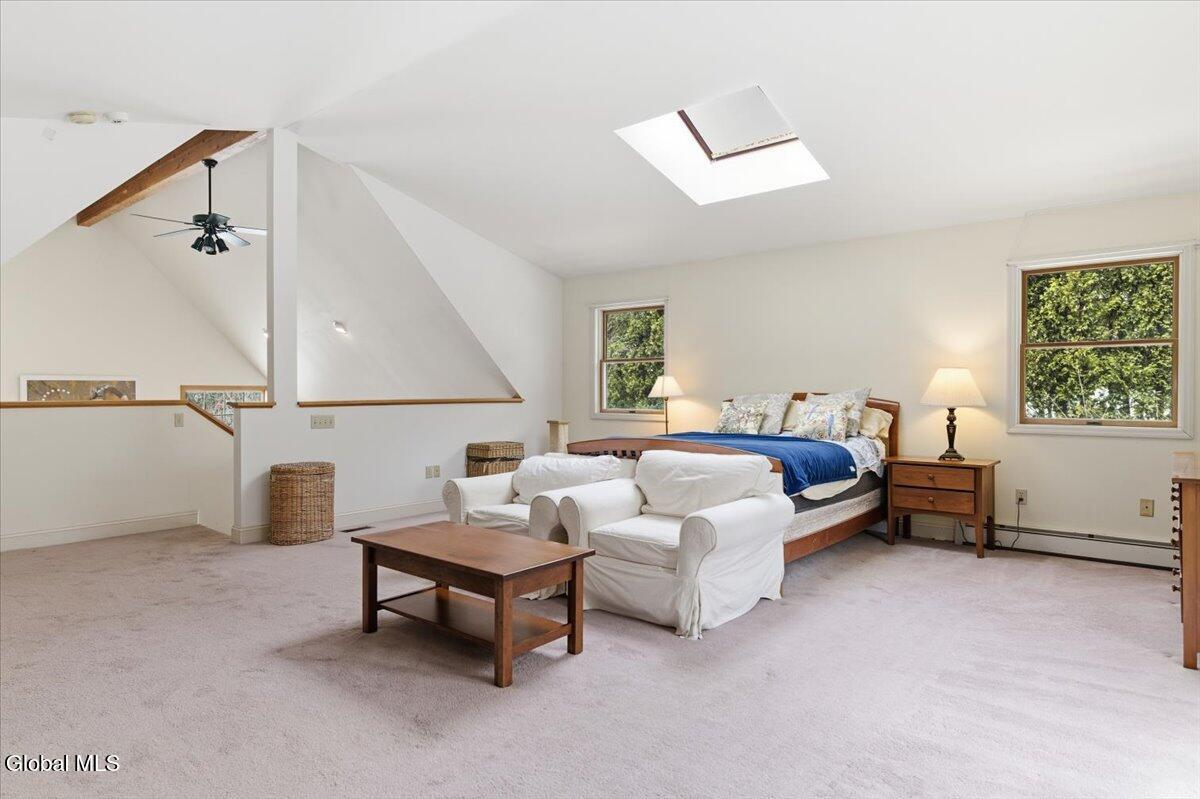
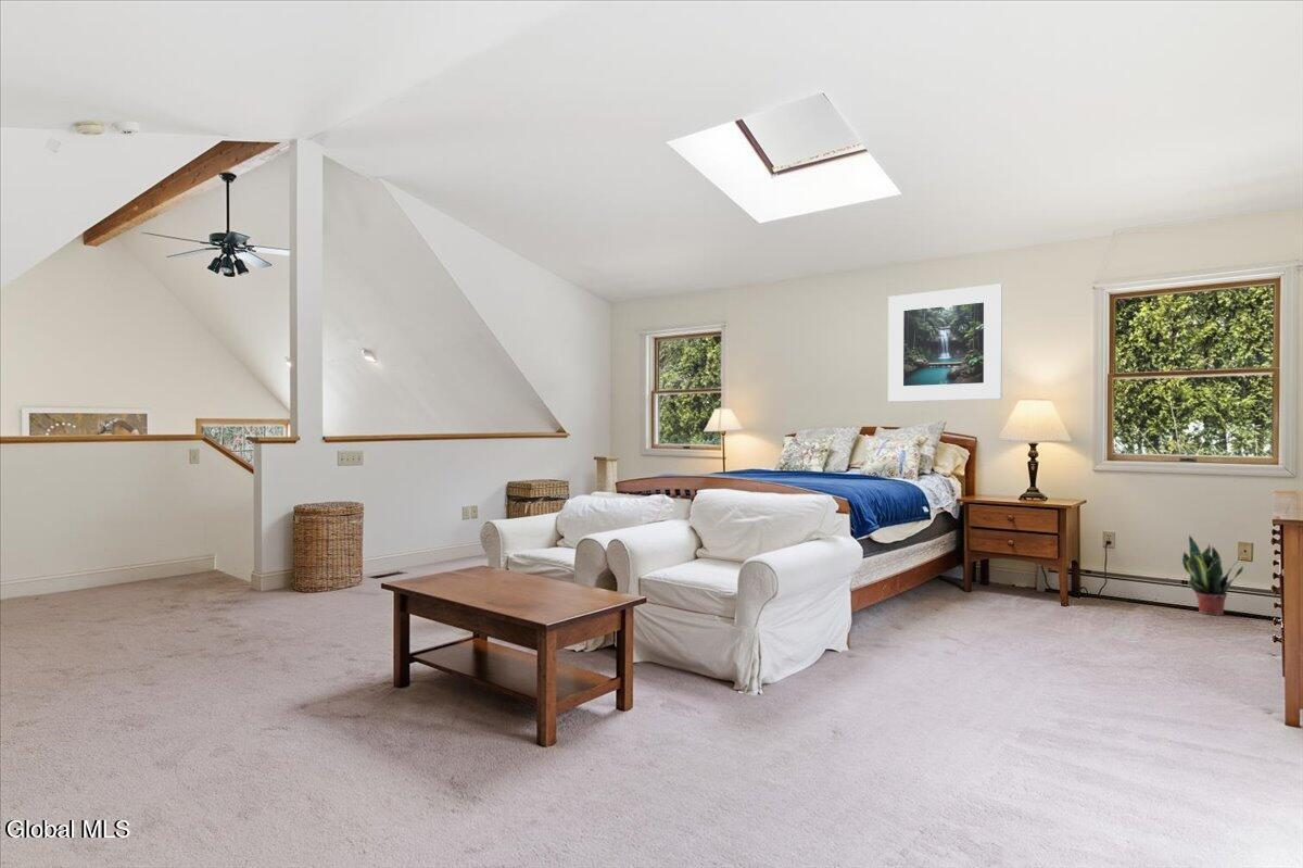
+ potted plant (1211, 575)
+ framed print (943, 345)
